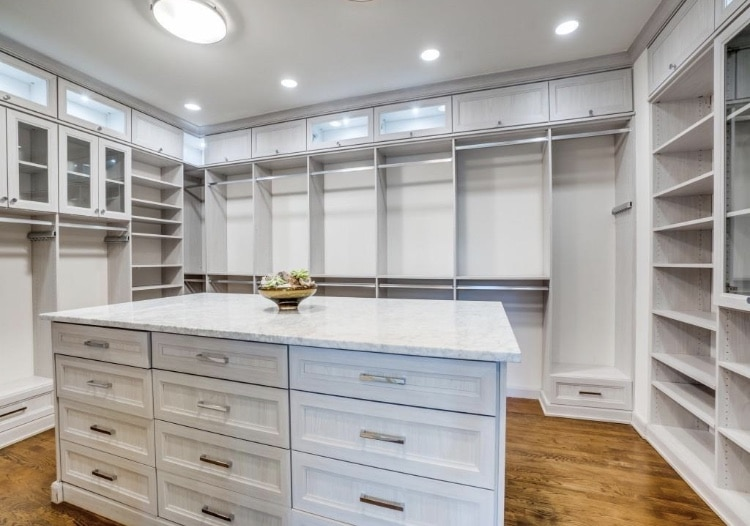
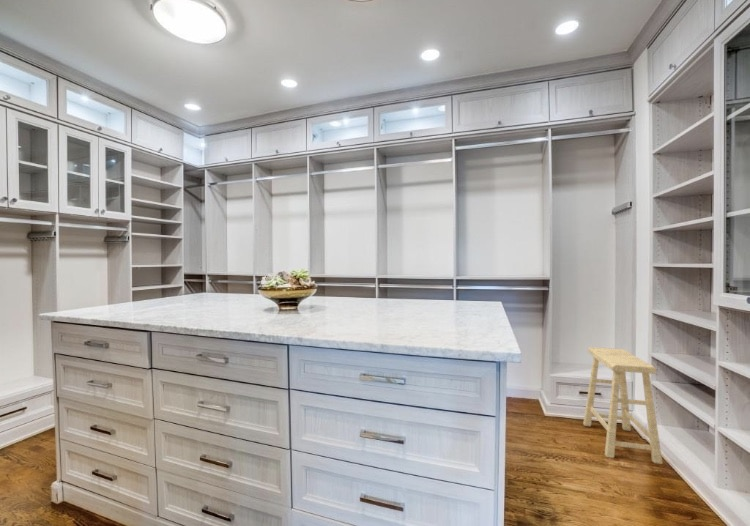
+ stool (618, 399)
